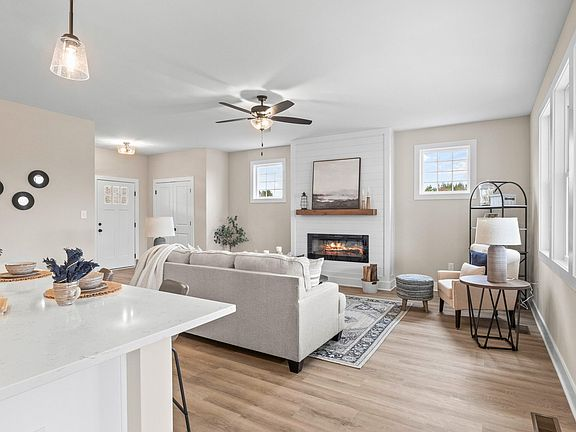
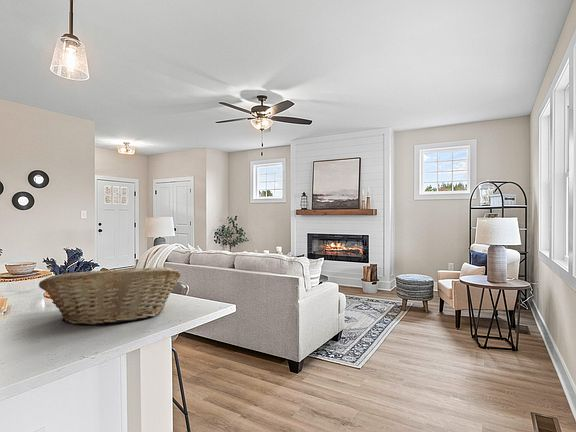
+ fruit basket (115, 289)
